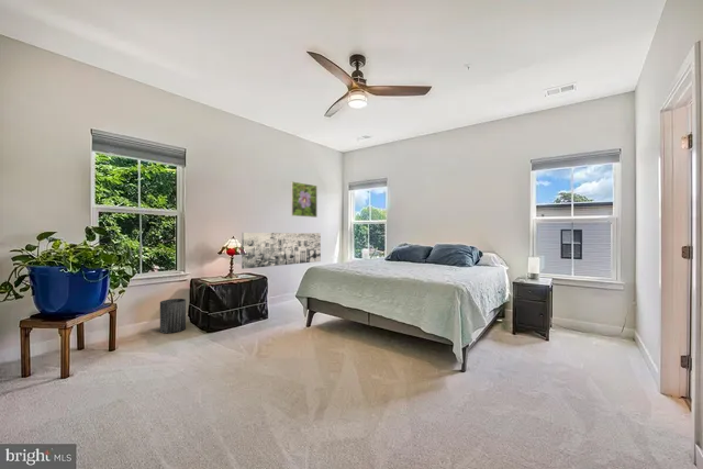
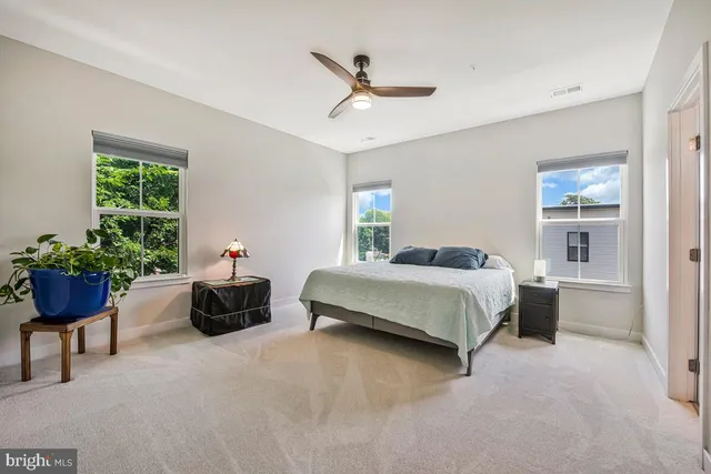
- wall art (286, 248)
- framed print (304, 200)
- trash can (172, 315)
